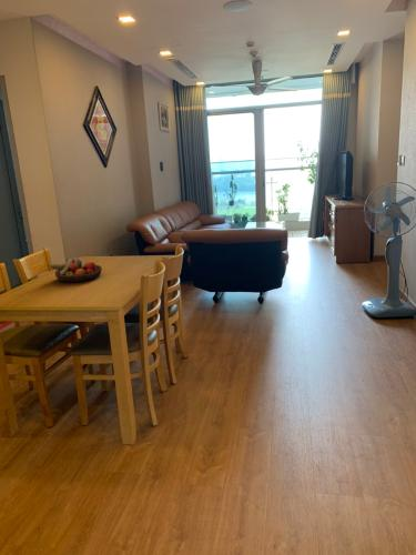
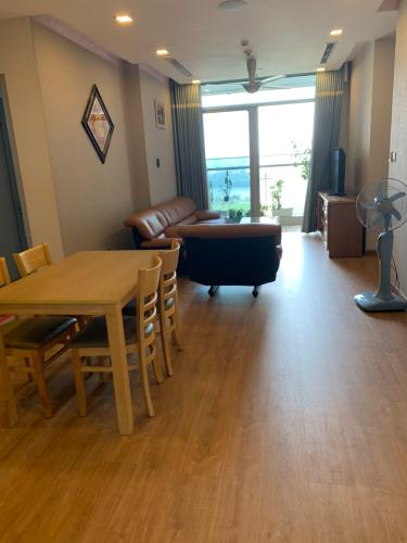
- fruit bowl (78, 268)
